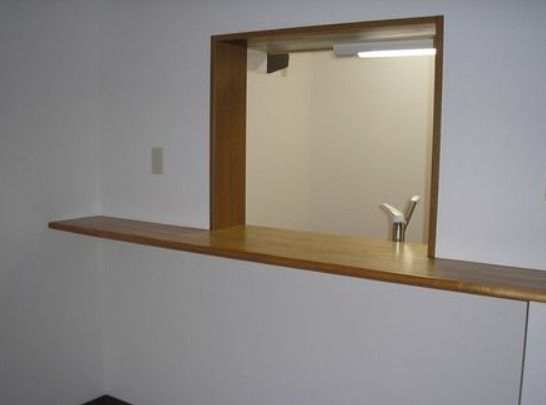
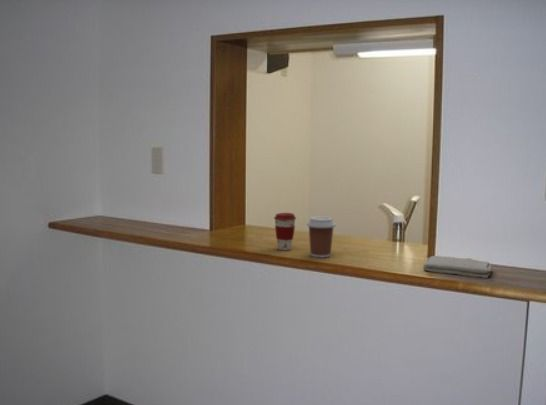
+ washcloth (457, 265)
+ coffee cup (284, 231)
+ coffee cup (320, 236)
